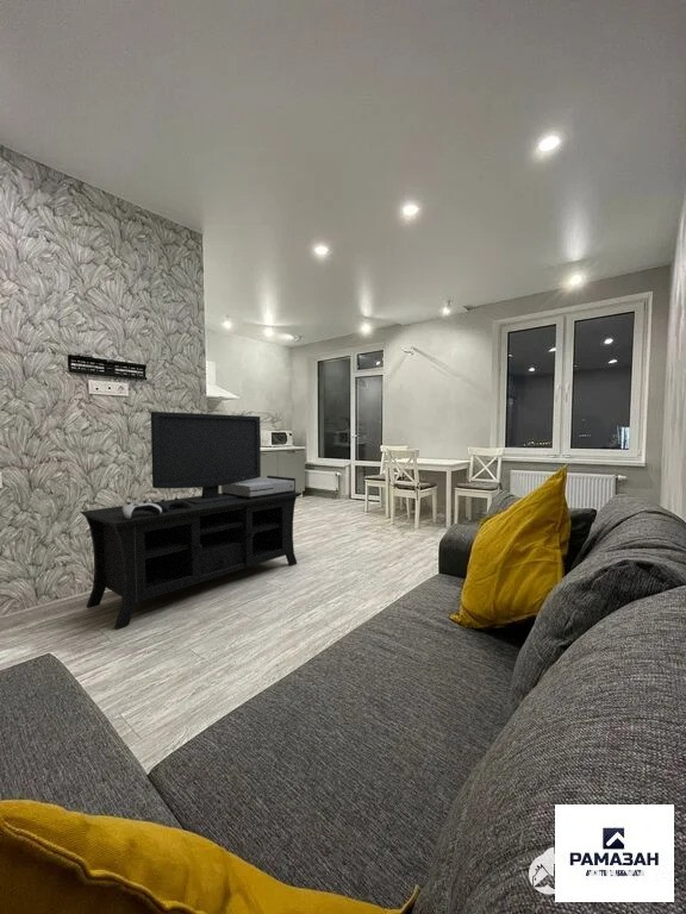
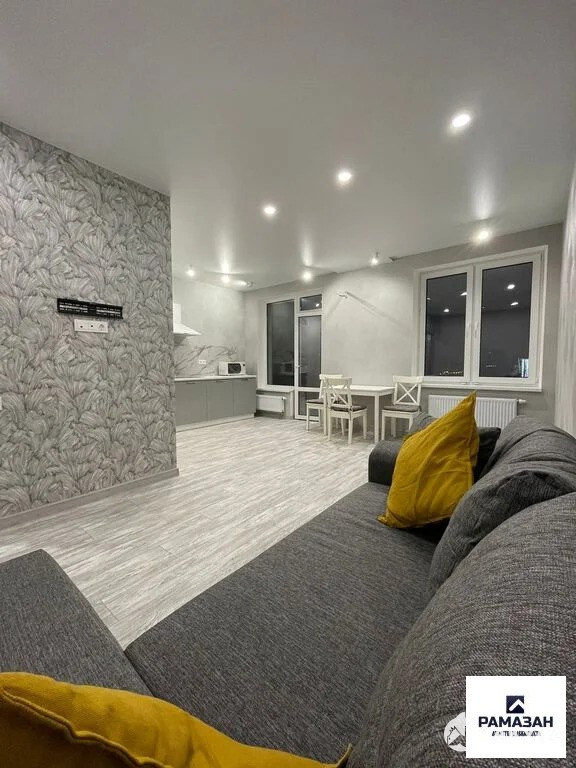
- media console (207, 500)
